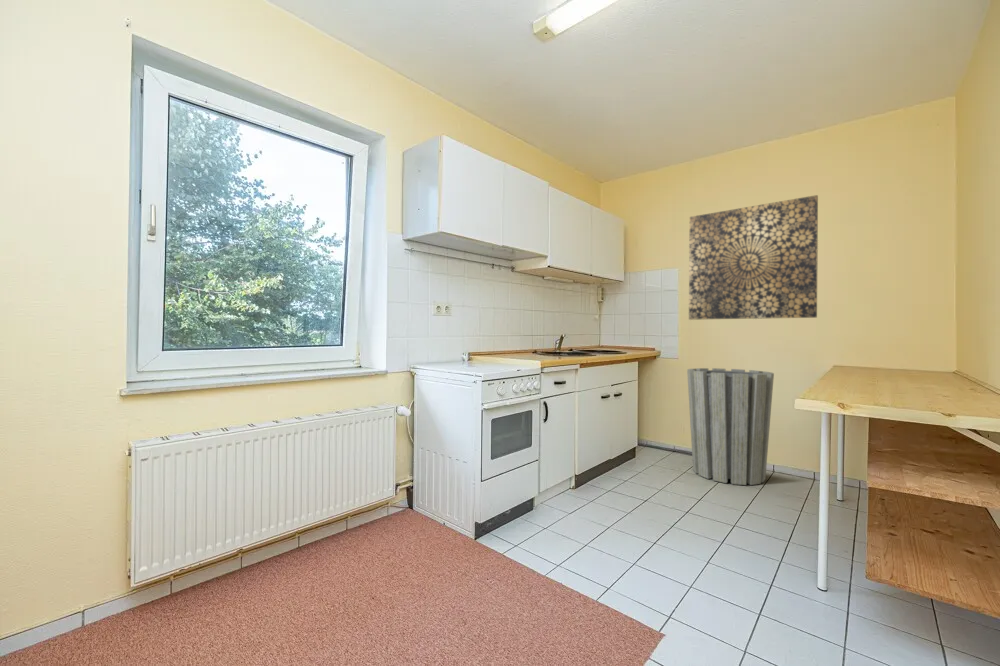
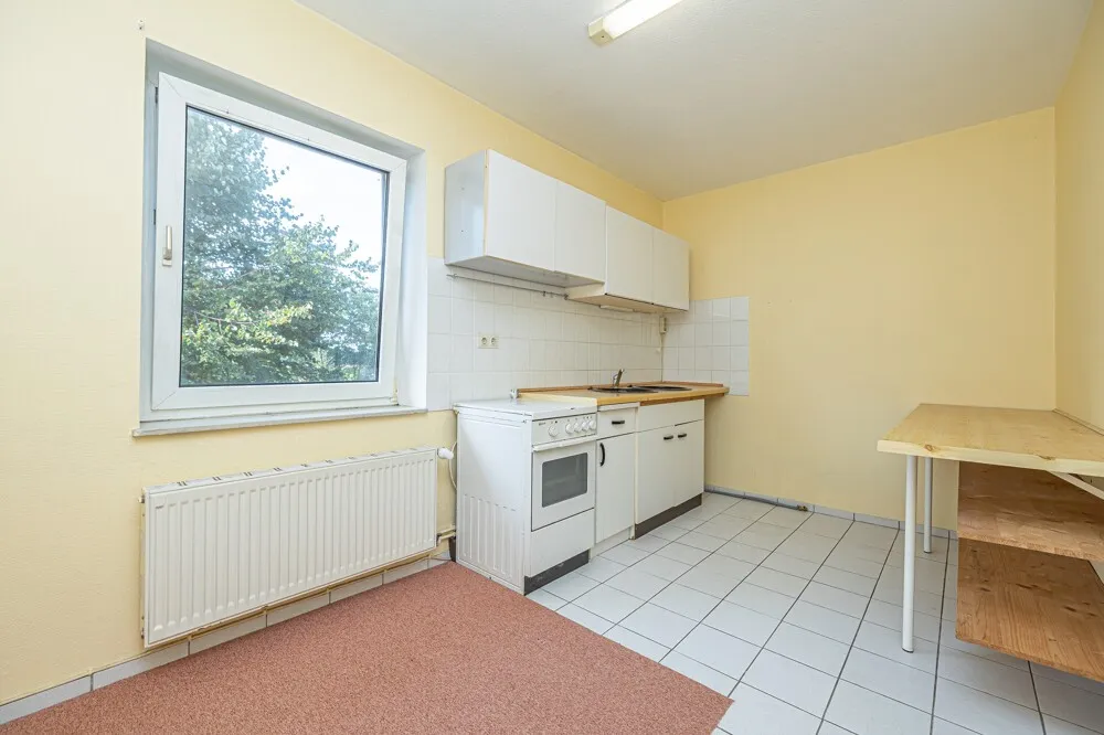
- wall art (747, 262)
- trash can (728, 422)
